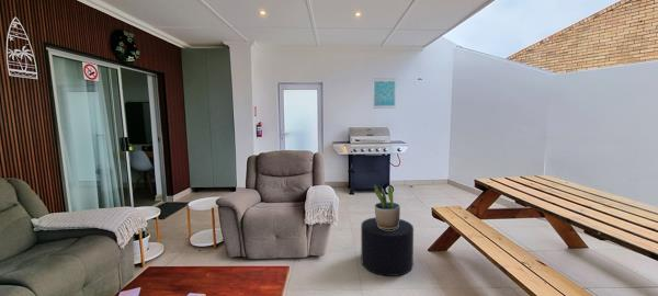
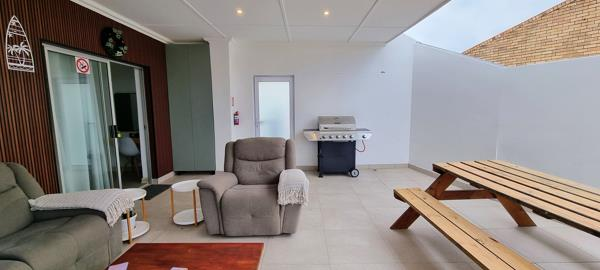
- potted plant (387, 204)
- stool (386, 243)
- wall art (384, 93)
